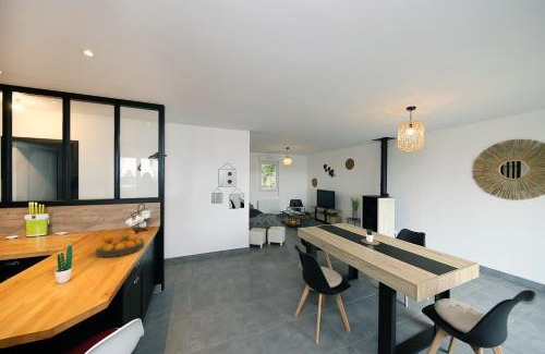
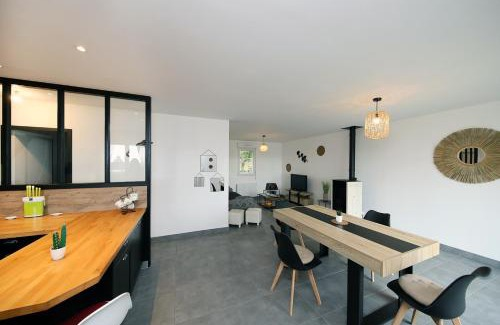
- fruit bowl (121, 241)
